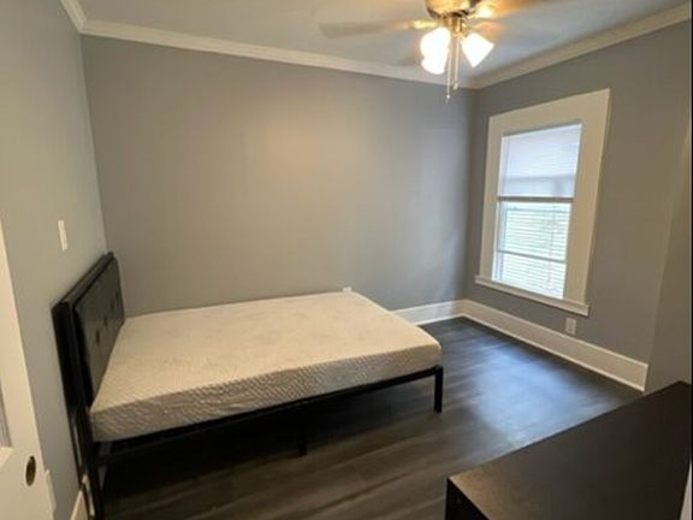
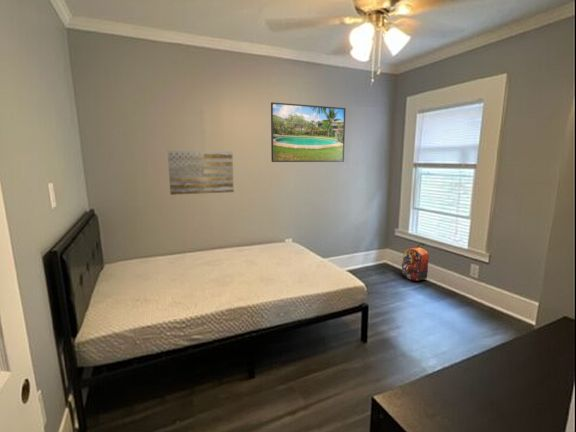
+ wall art (202, 172)
+ backpack (415, 261)
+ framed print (309, 134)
